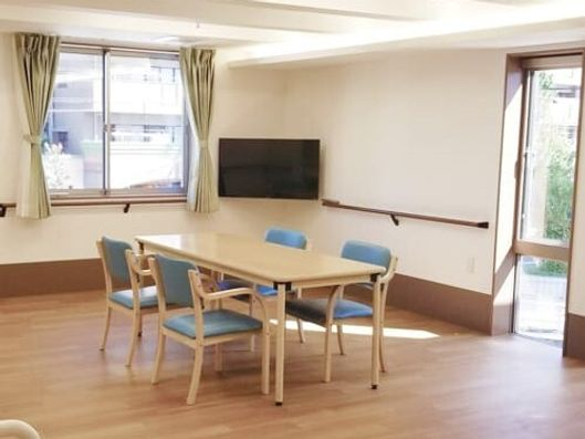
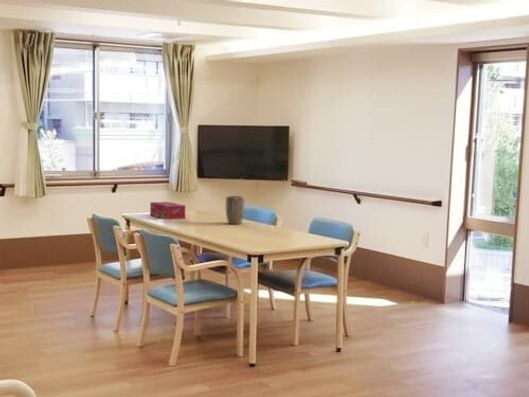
+ tissue box (167, 210)
+ plant pot (234, 210)
